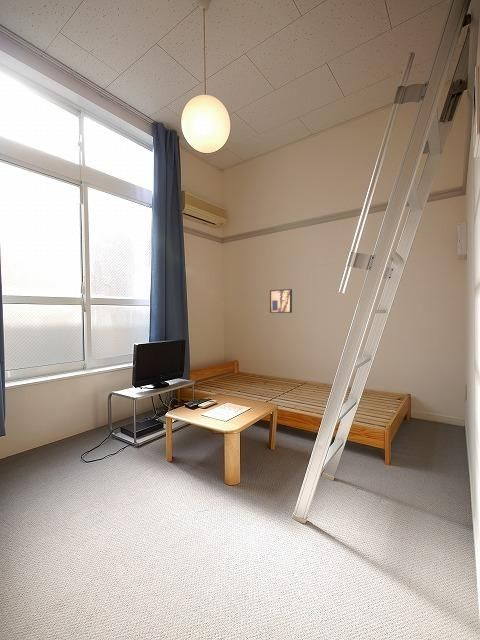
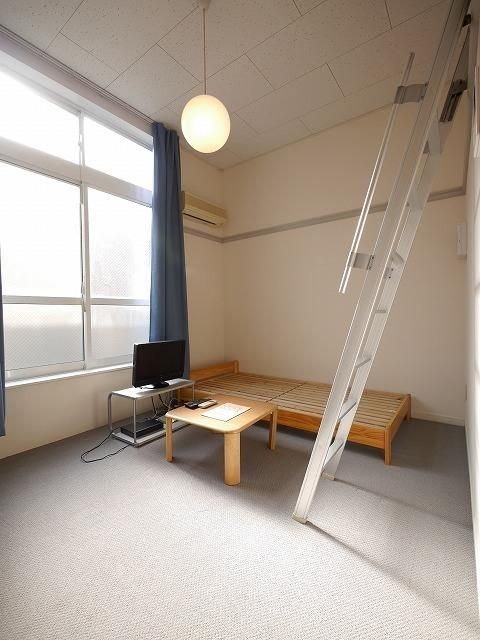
- wall art (280, 301)
